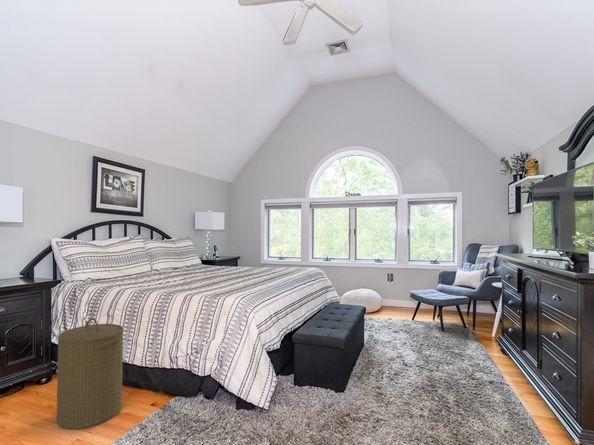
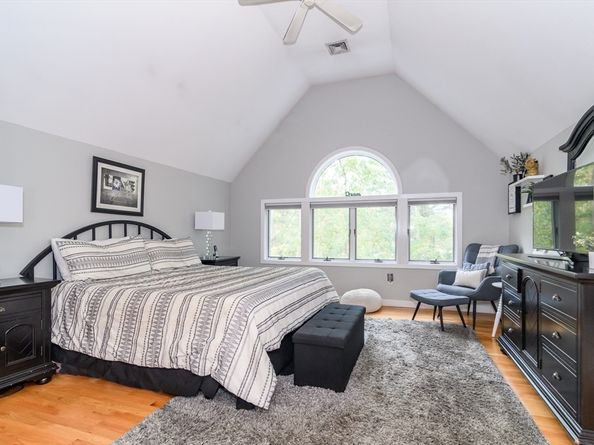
- laundry hamper (91, 365)
